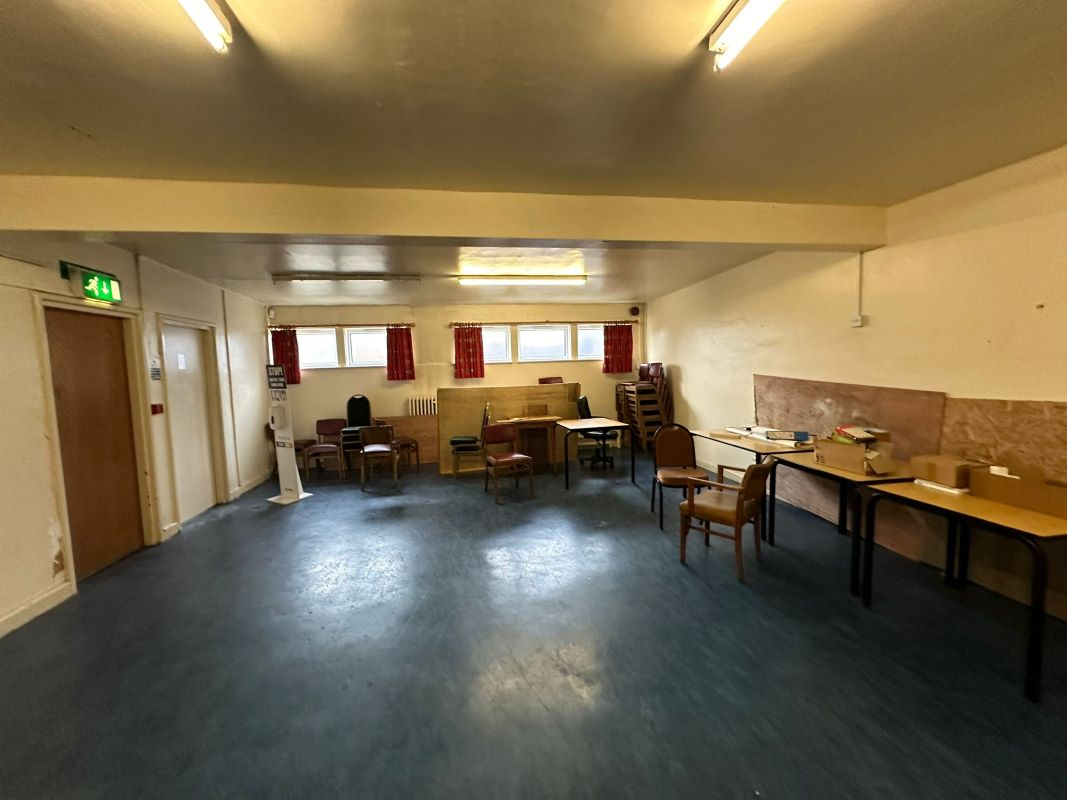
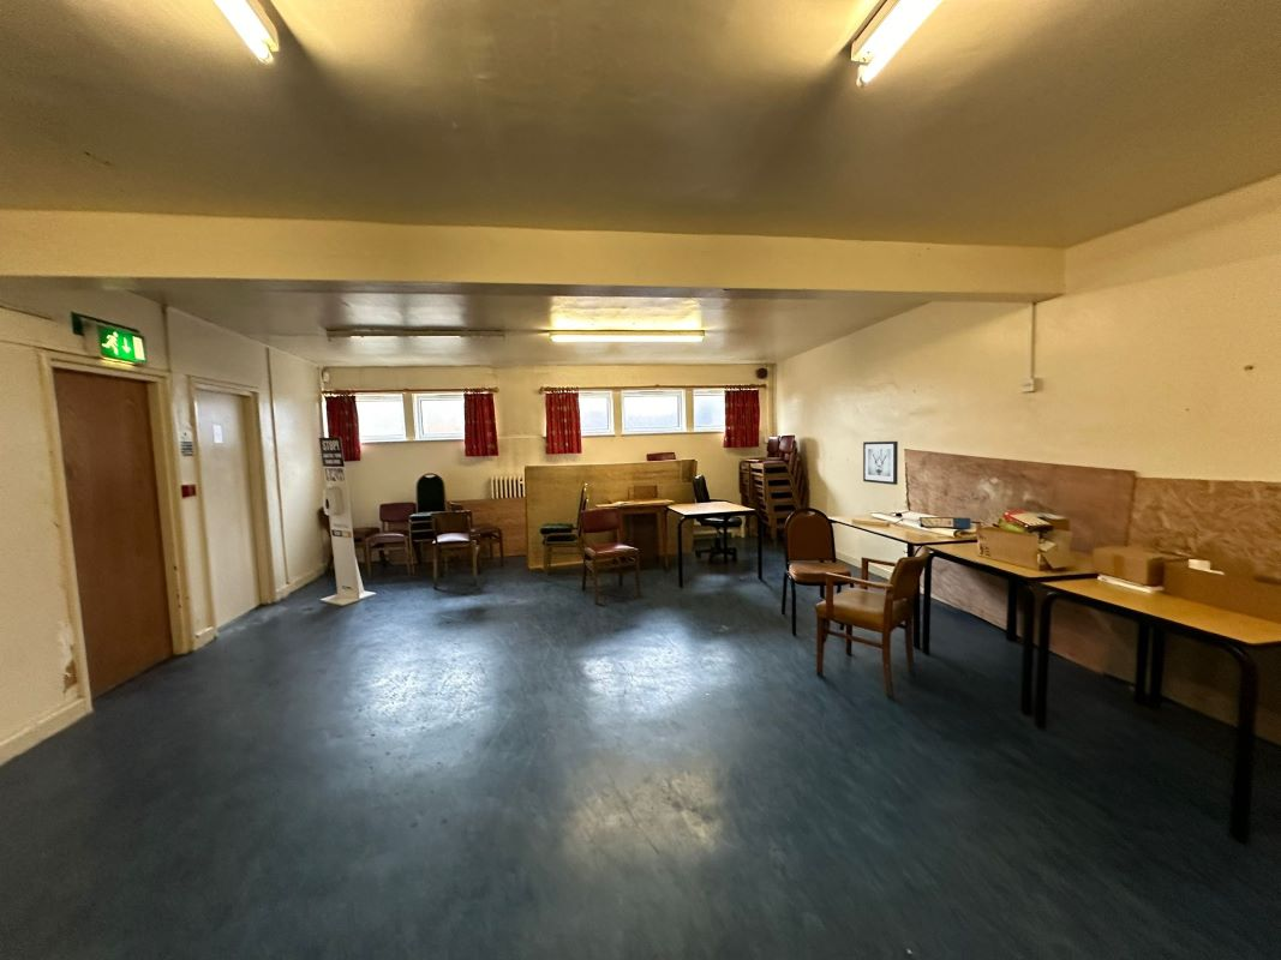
+ wall art (879, 462)
